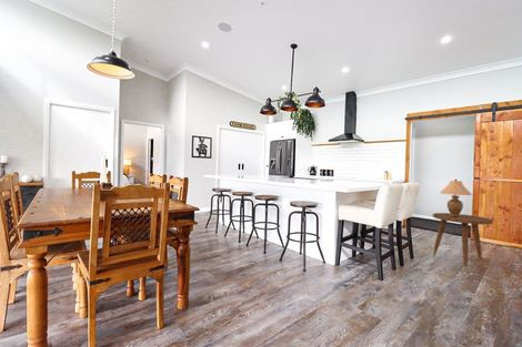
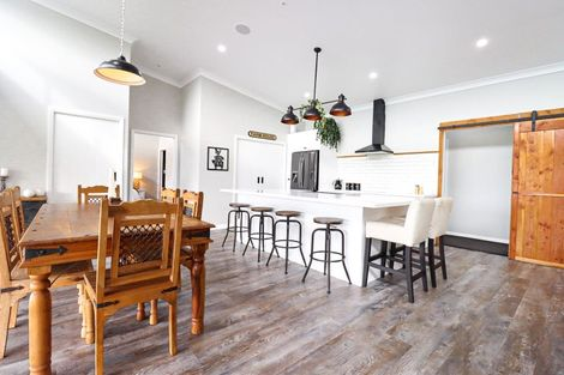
- side table (462, 239)
- table lamp (454, 196)
